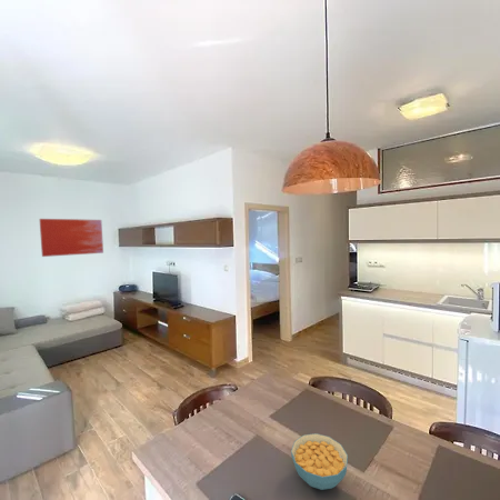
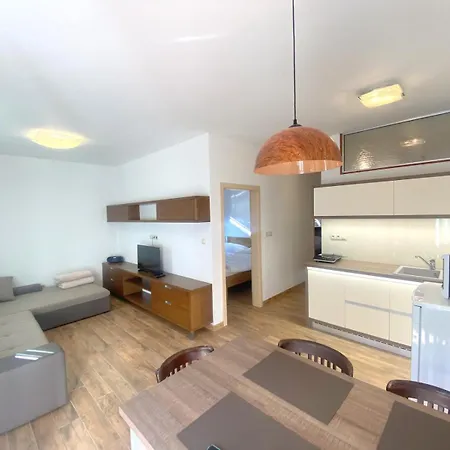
- cereal bowl (319, 466)
- wall art (73, 237)
